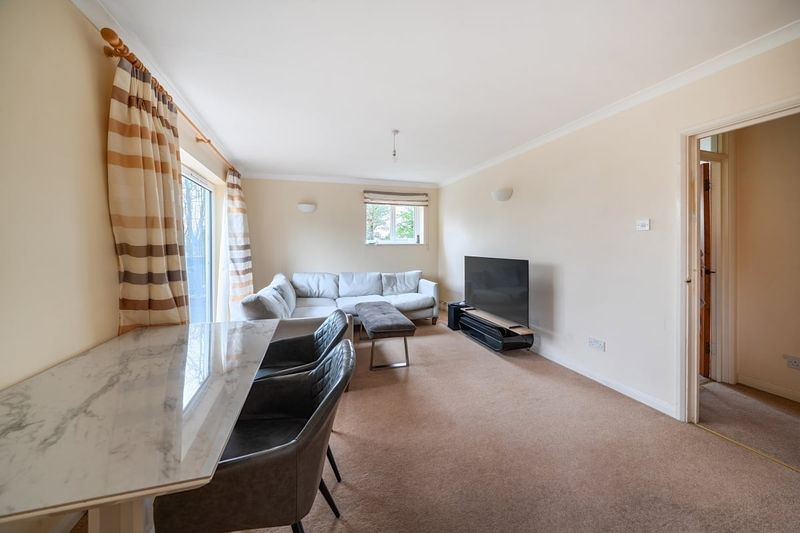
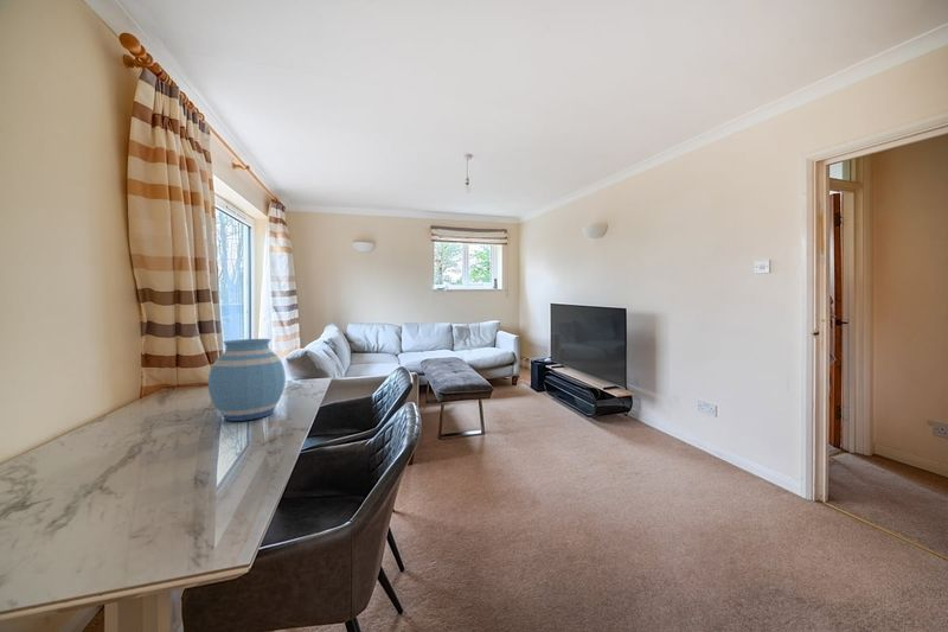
+ vase (248, 377)
